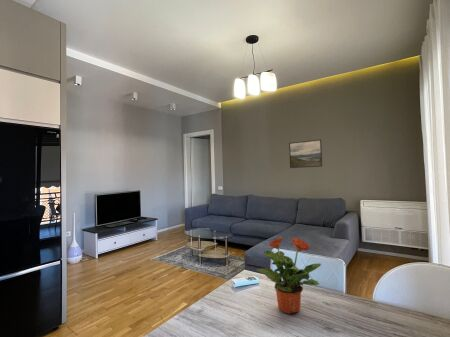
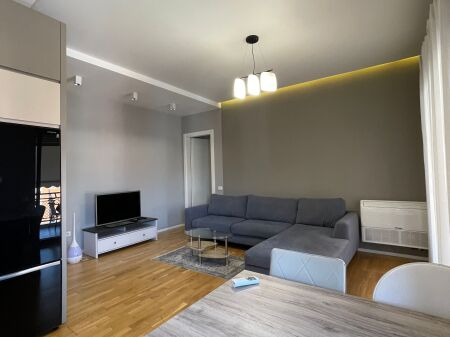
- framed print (305, 154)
- potted plant (288, 272)
